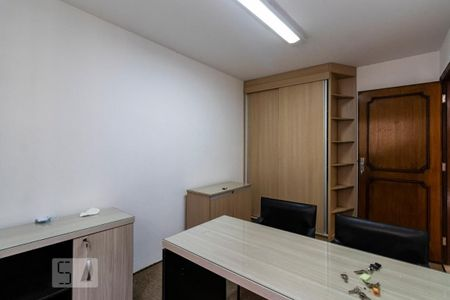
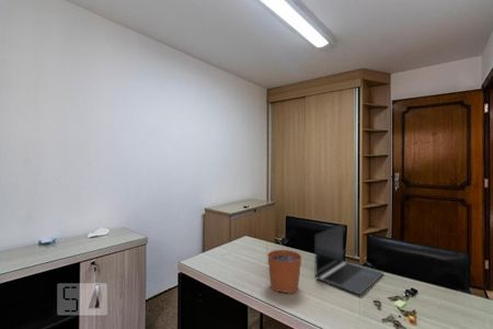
+ laptop (349, 262)
+ plant pot (284, 263)
